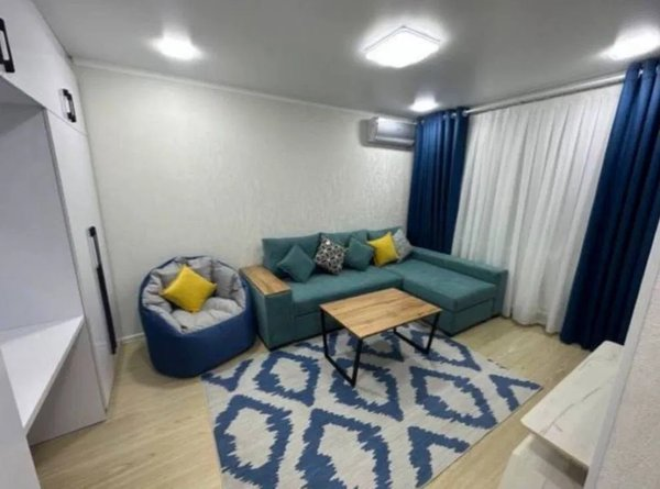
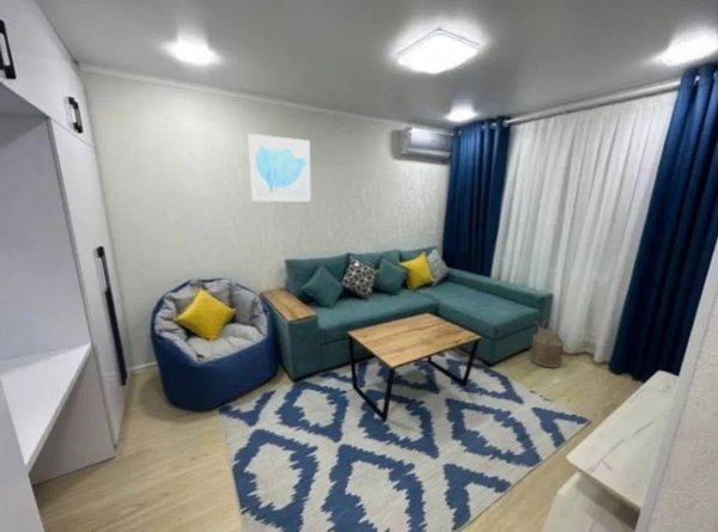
+ watering can (549, 341)
+ wall art (281, 170)
